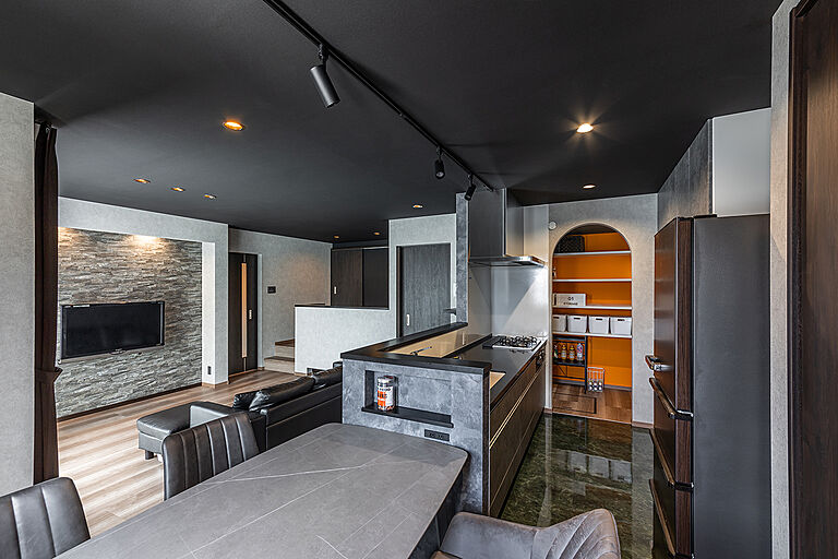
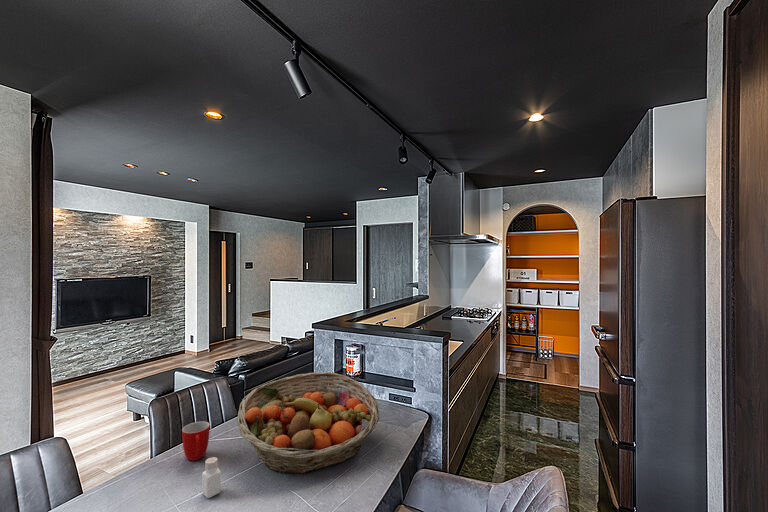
+ mug (196, 443)
+ pepper shaker (211, 476)
+ fruit basket (311, 418)
